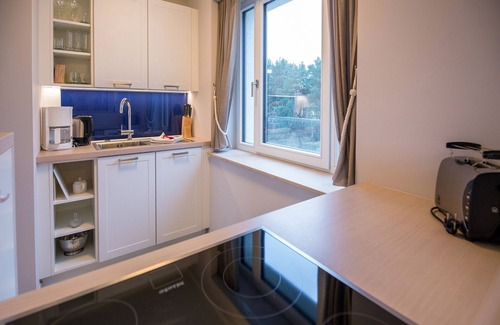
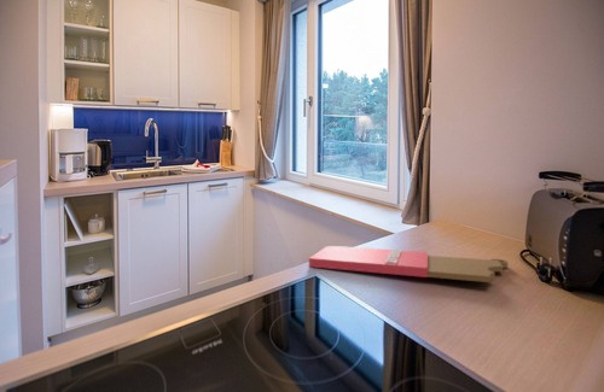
+ cutting board (408, 261)
